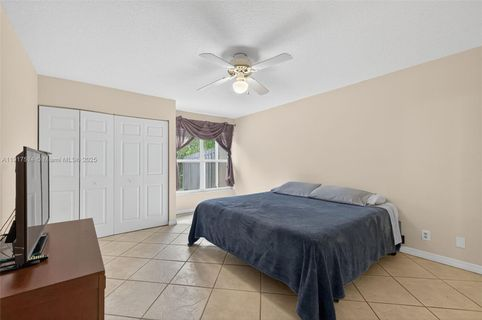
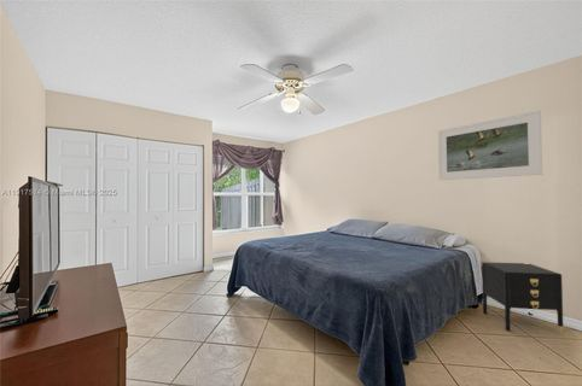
+ nightstand (518, 294)
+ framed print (483, 150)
